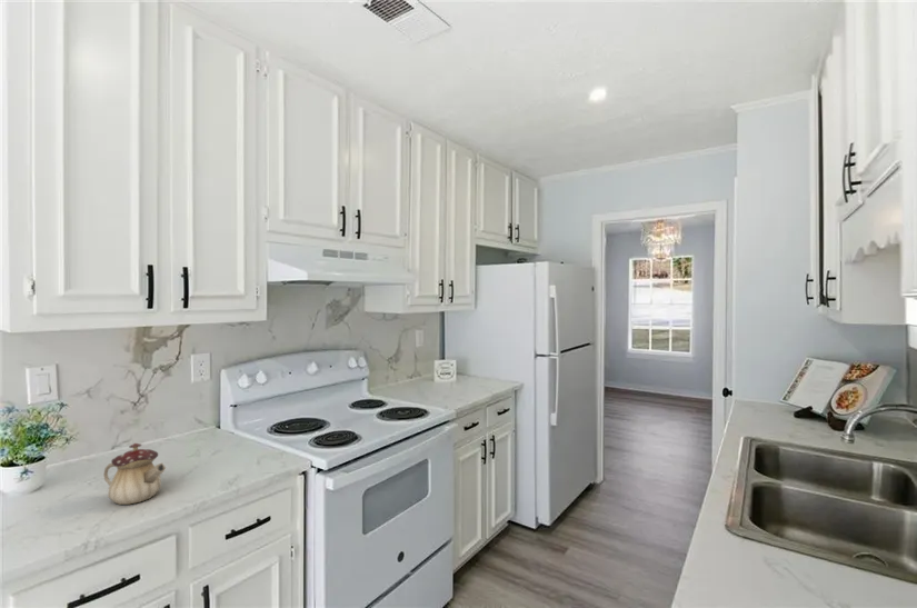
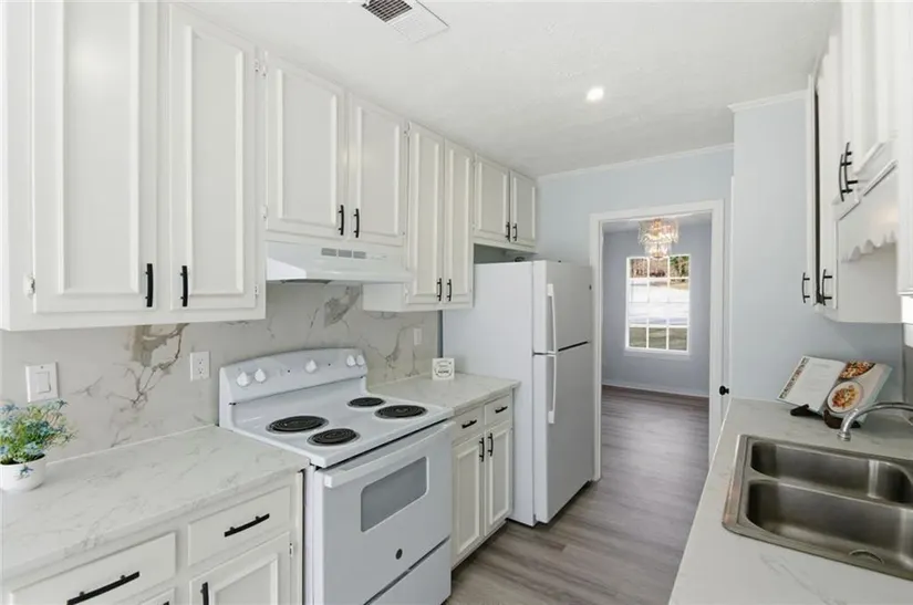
- teapot (132, 469)
